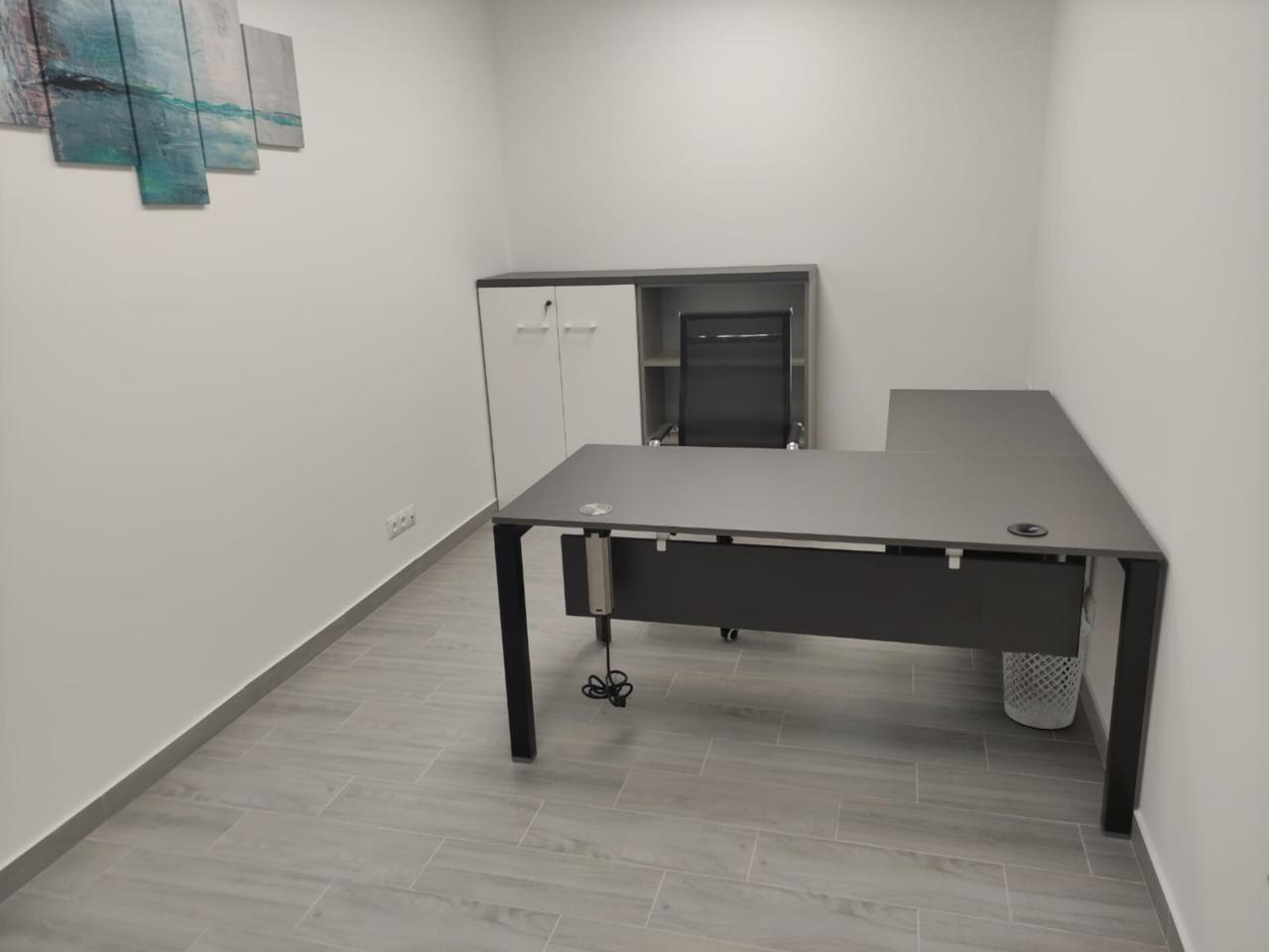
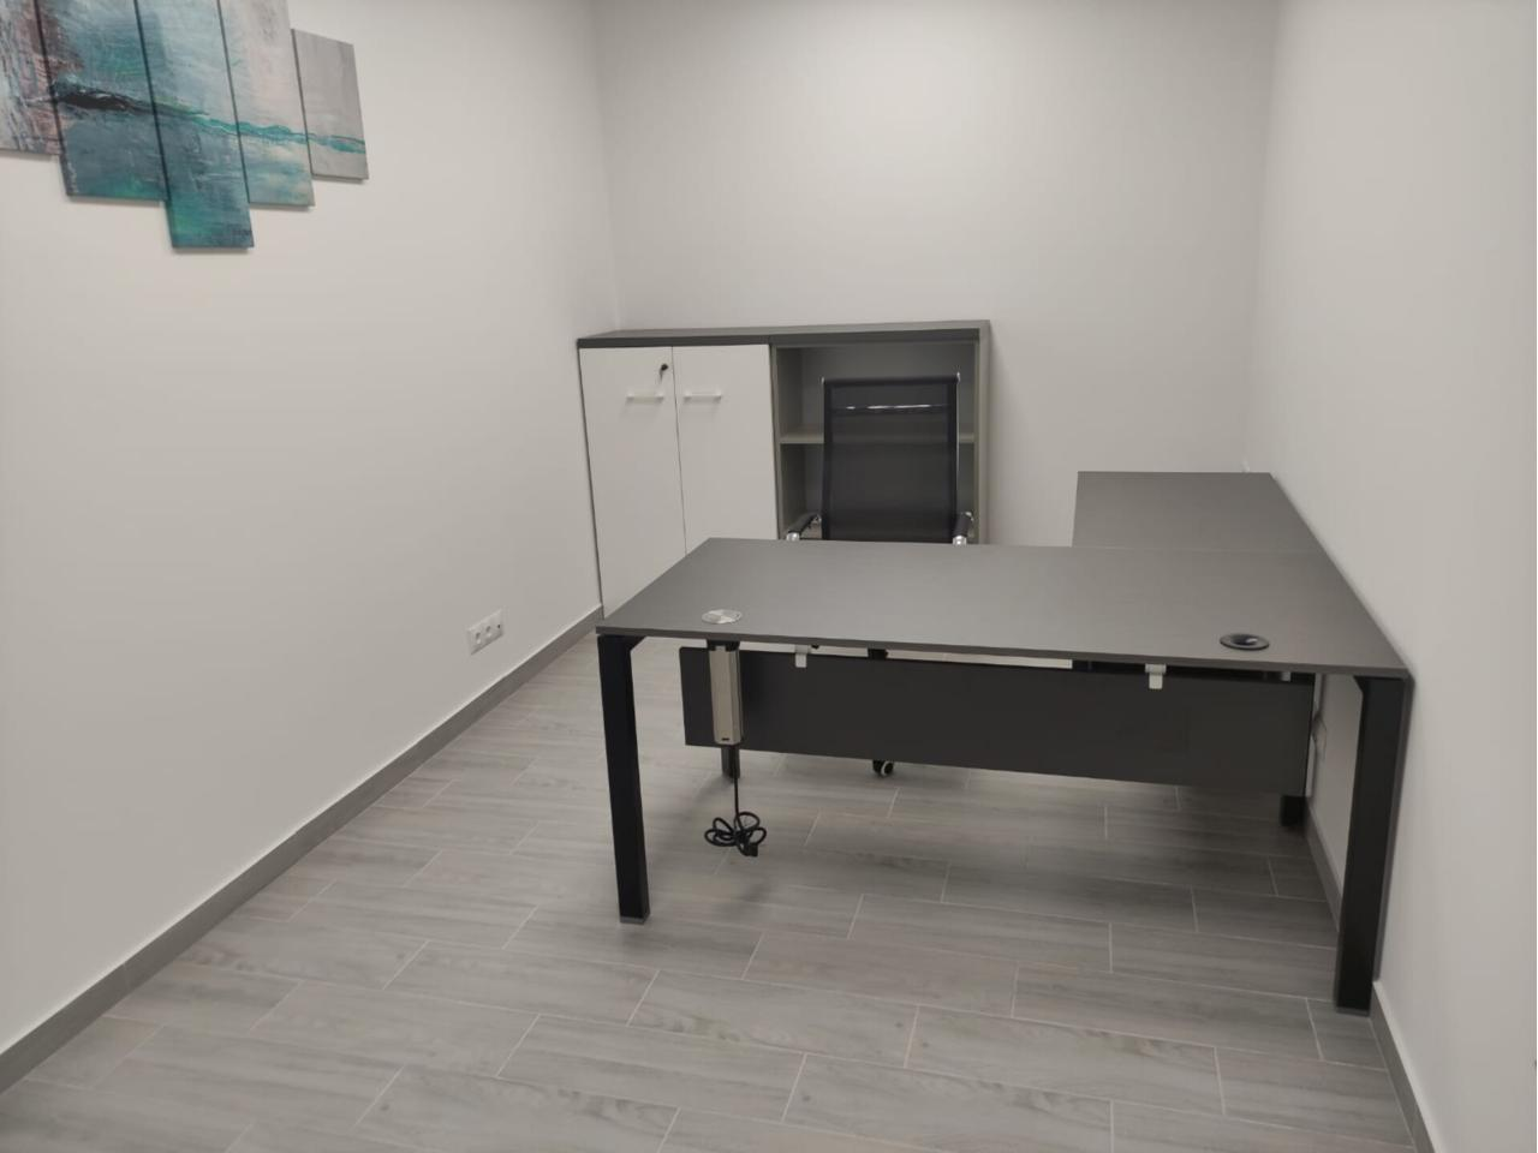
- wastebasket (1042, 667)
